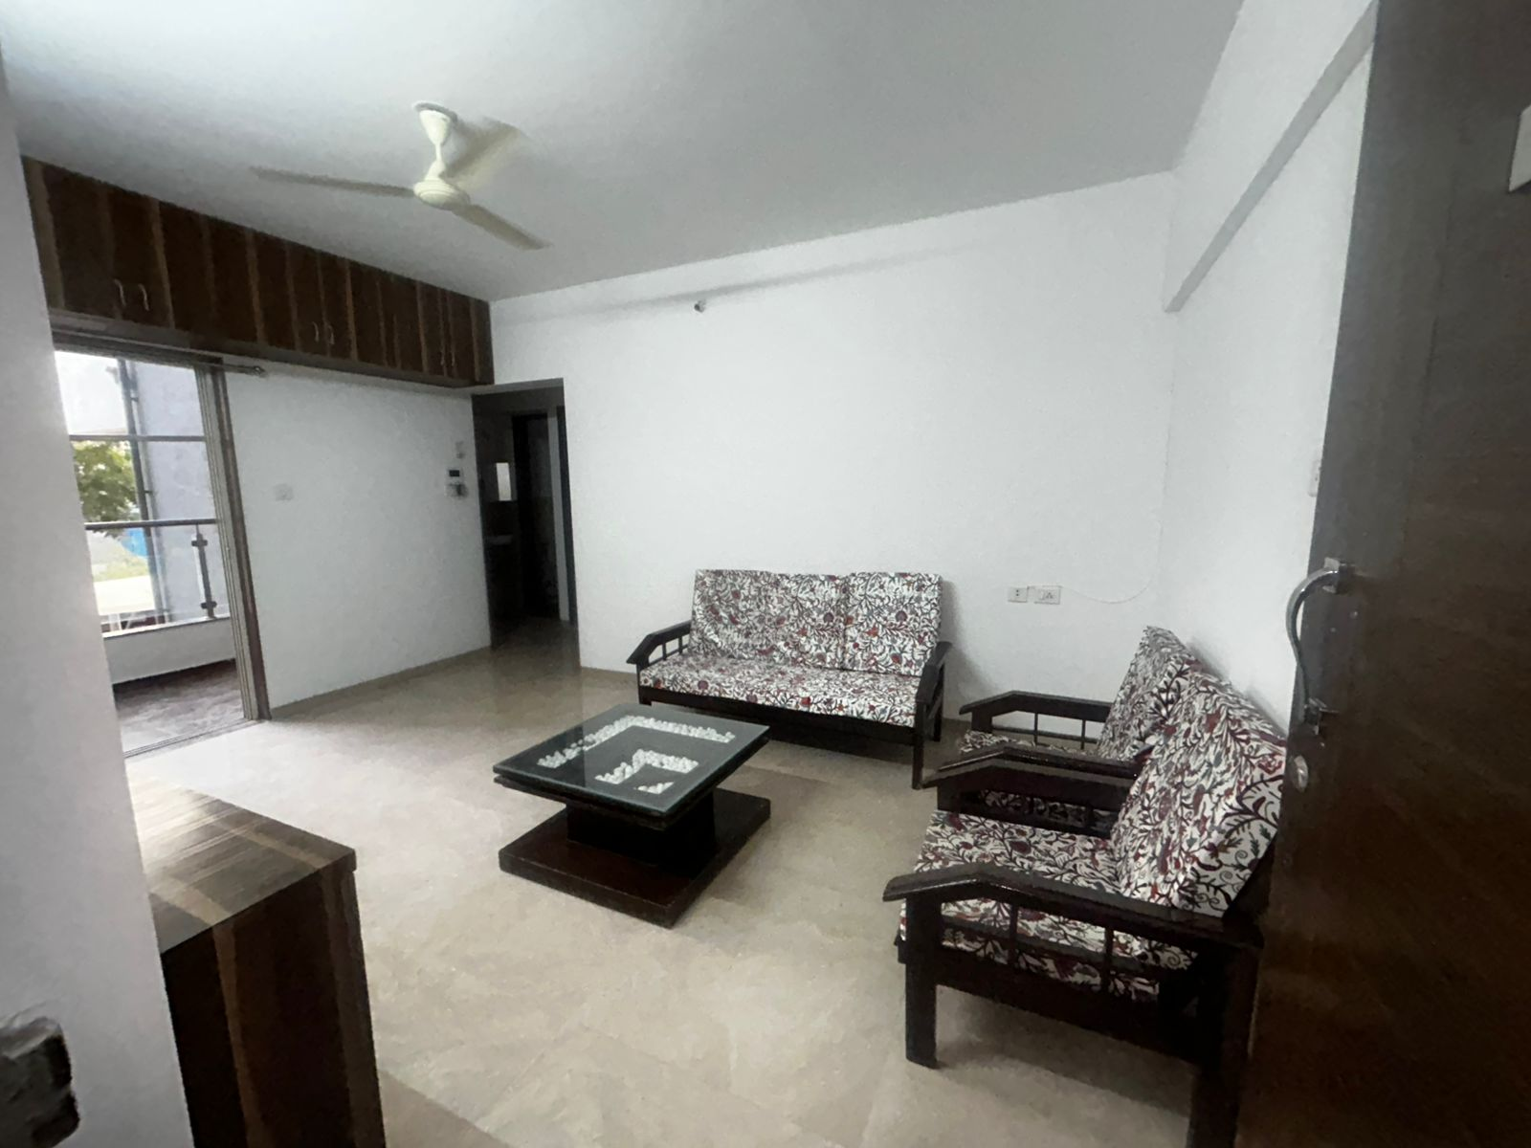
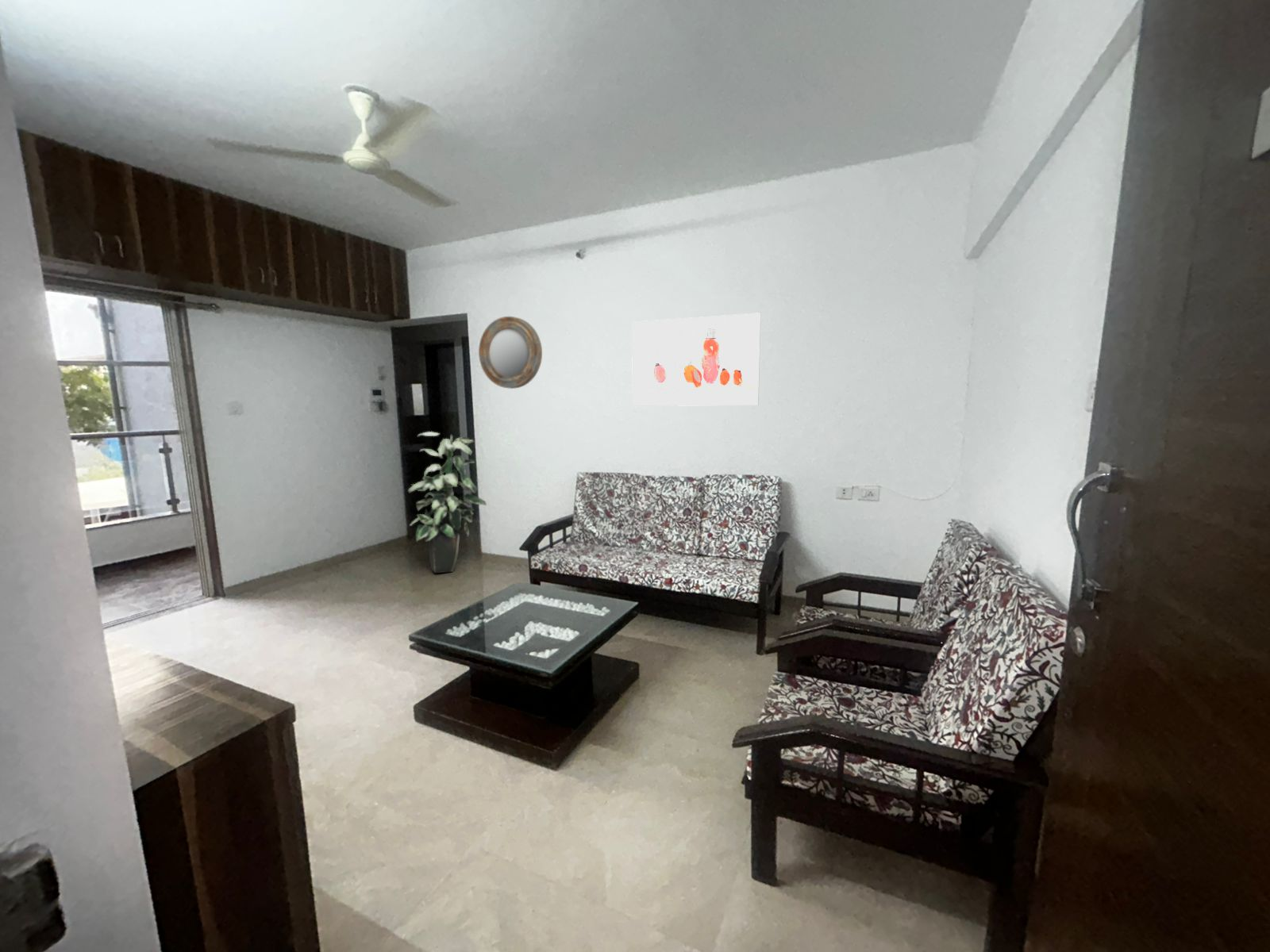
+ wall art (693, 362)
+ indoor plant (443, 501)
+ home mirror (510, 352)
